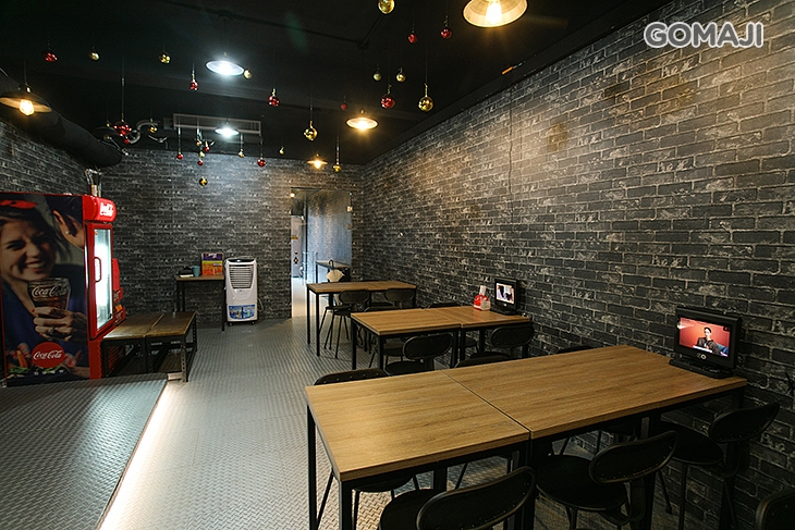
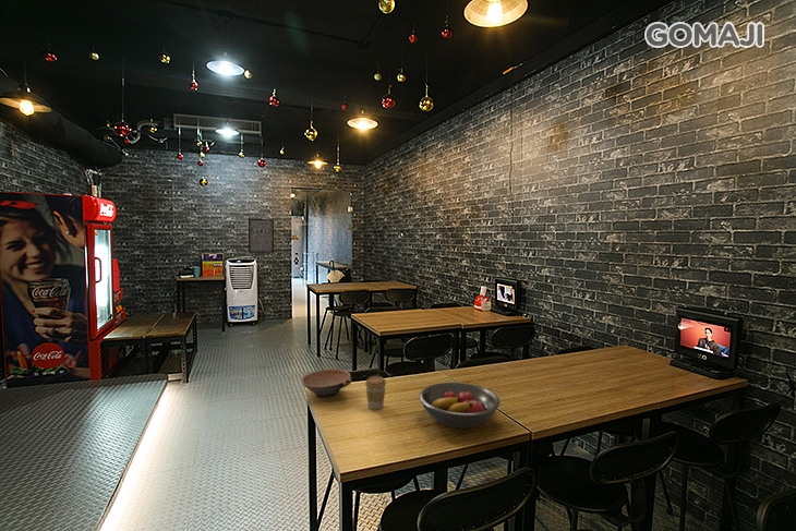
+ bowl (326, 385)
+ fruit bowl (458, 405)
+ wall art (261, 236)
+ coffee cup (375, 391)
